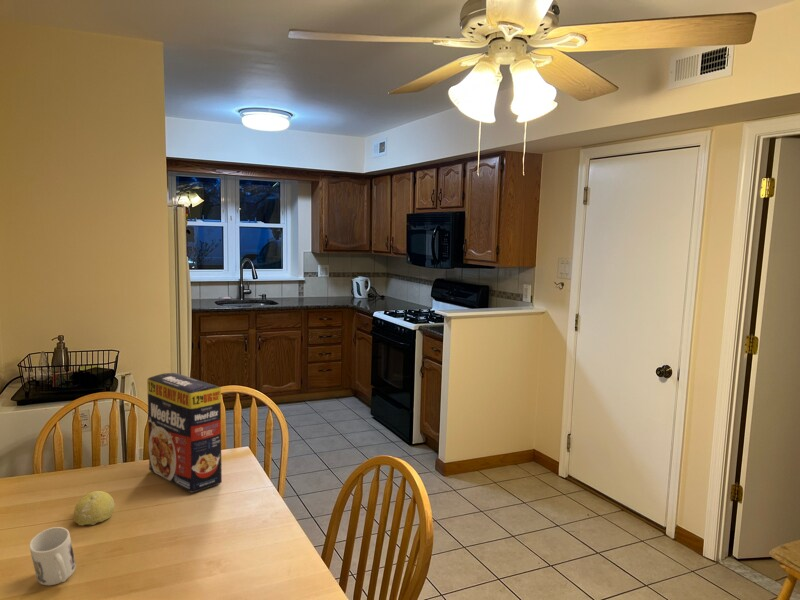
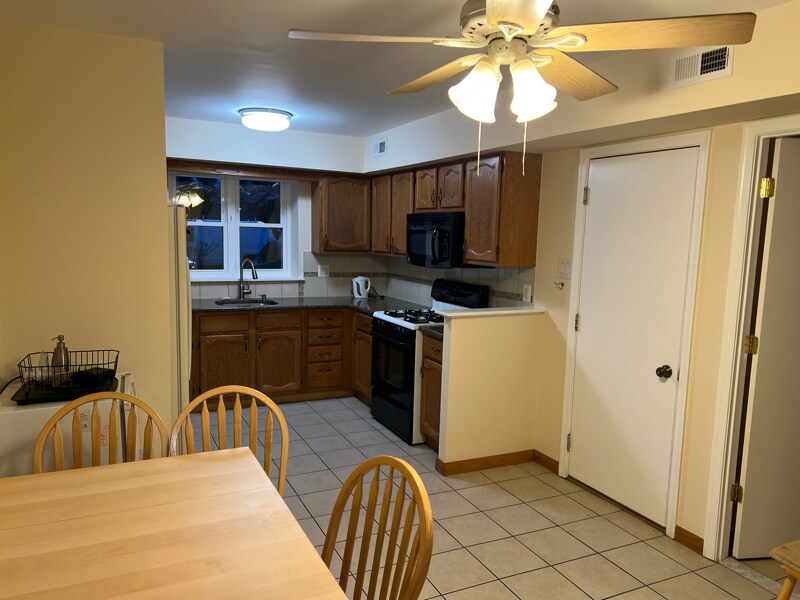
- fruit (94, 505)
- mug (57, 557)
- cereal box (184, 428)
